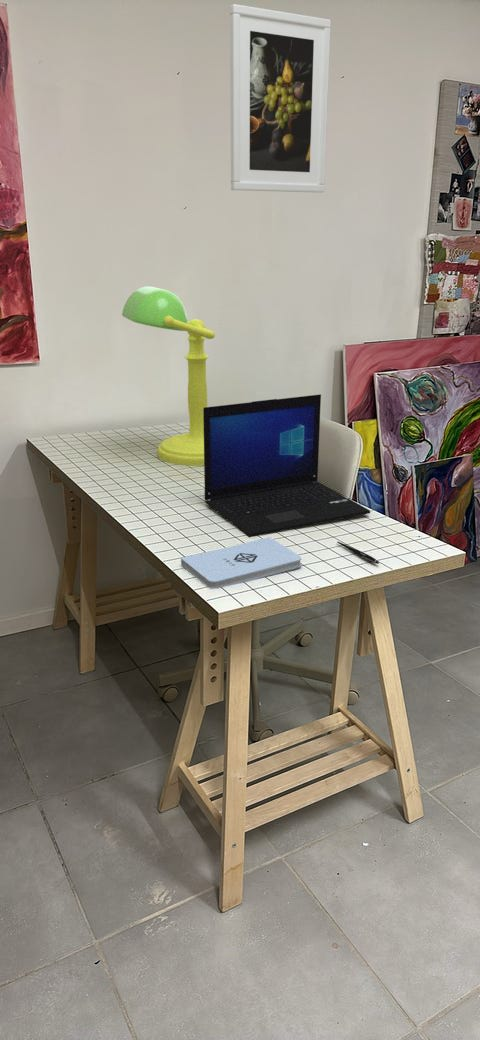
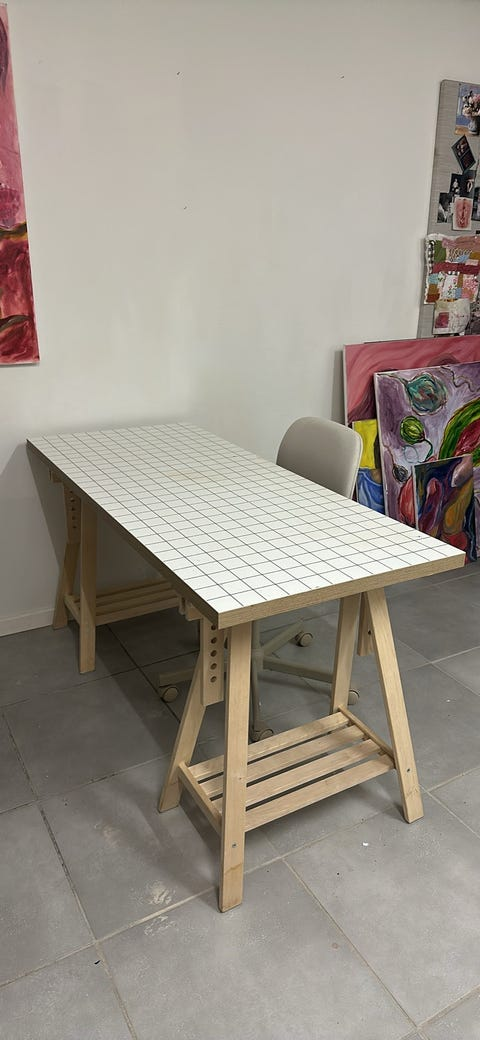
- pen (357, 551)
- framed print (280, 105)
- desk lamp (188, 374)
- laptop (286, 461)
- notepad (242, 562)
